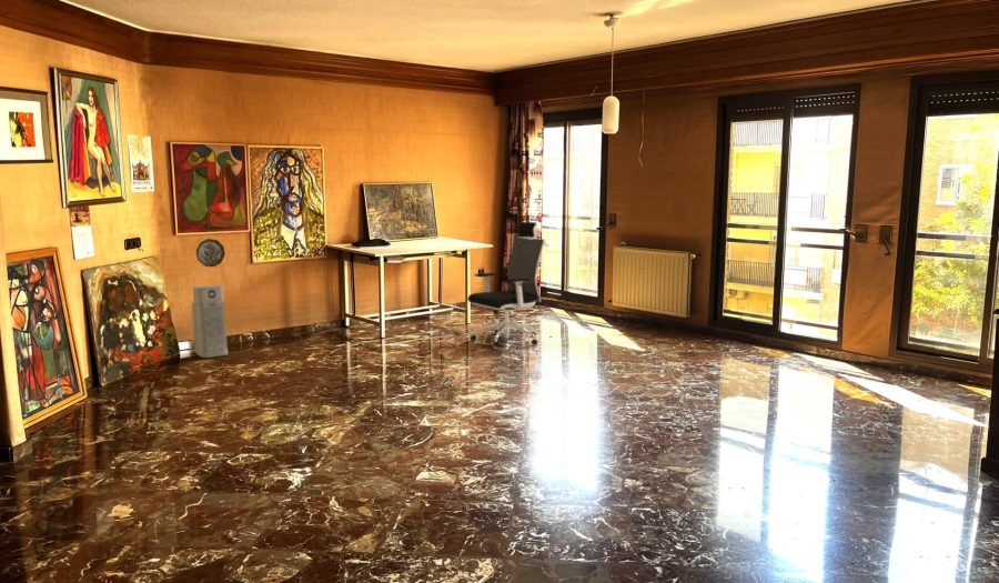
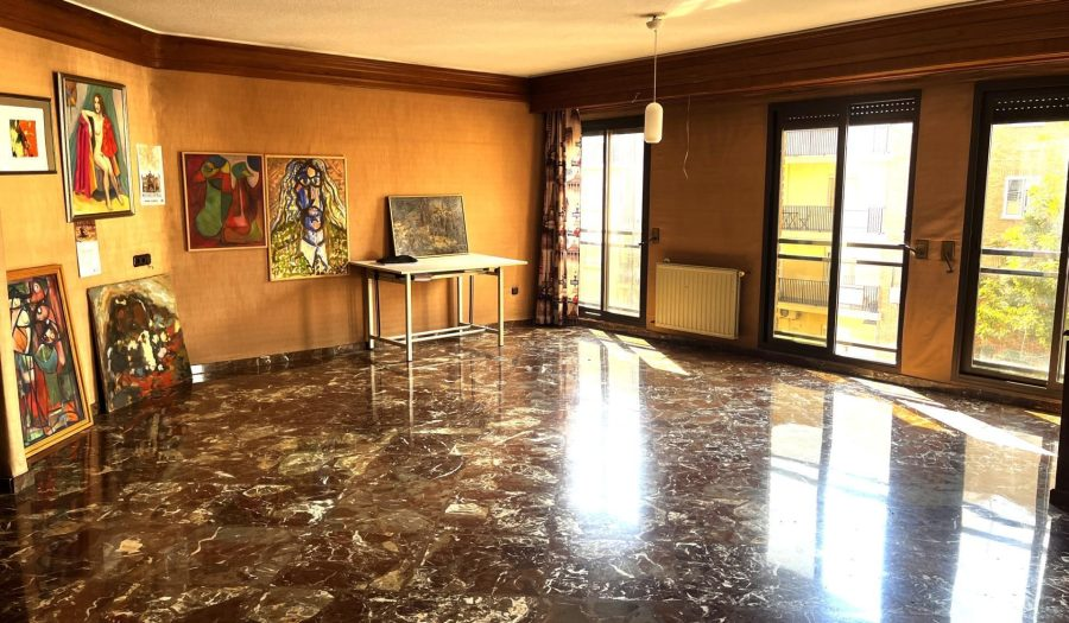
- air purifier (208, 319)
- decorative plate (210, 252)
- office chair (508, 281)
